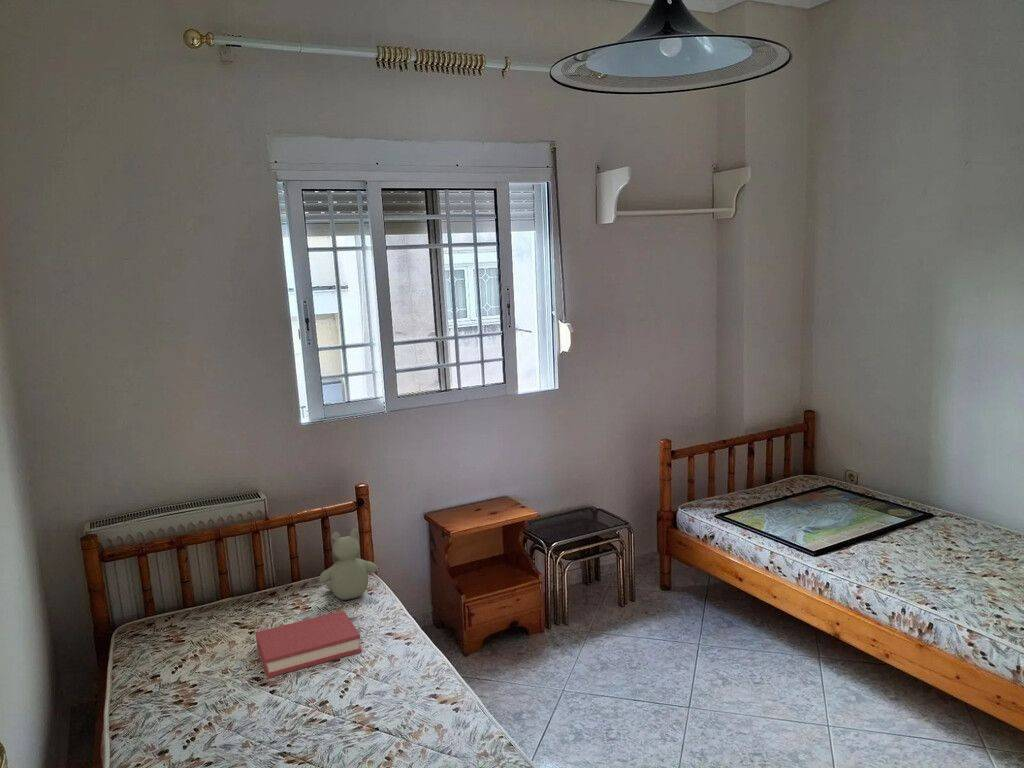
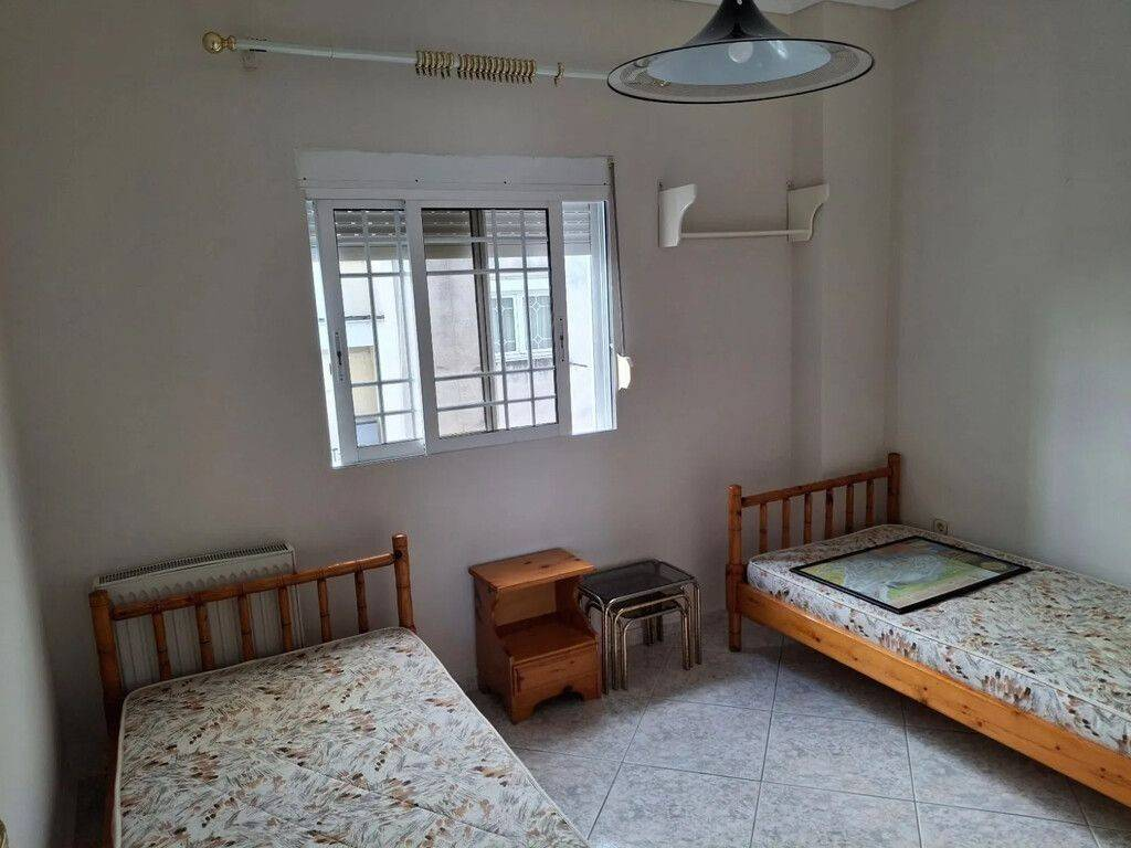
- stuffed bear (345, 560)
- hardback book (307, 641)
